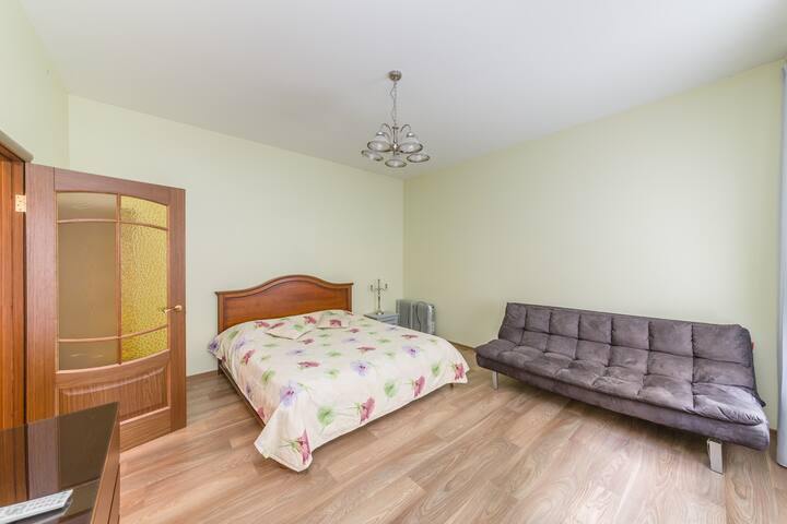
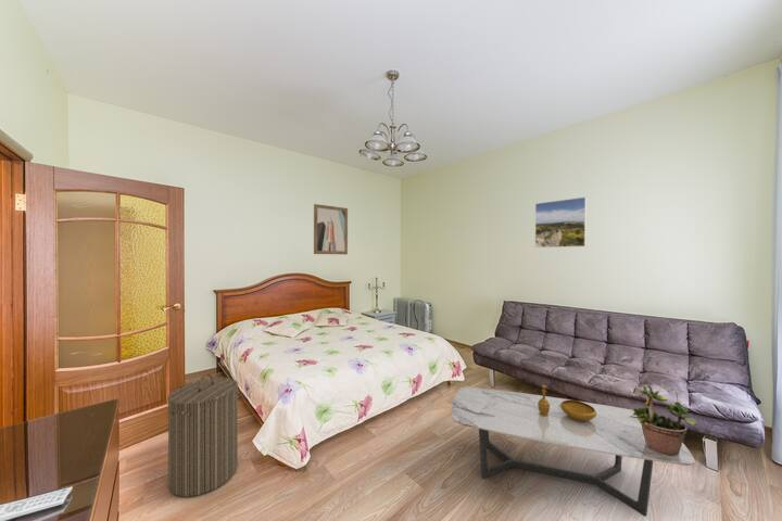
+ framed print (559, 224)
+ coffee table (552, 443)
+ potted plant (657, 414)
+ laundry hamper (204, 424)
+ decorative bowl (566, 401)
+ wall art (331, 230)
